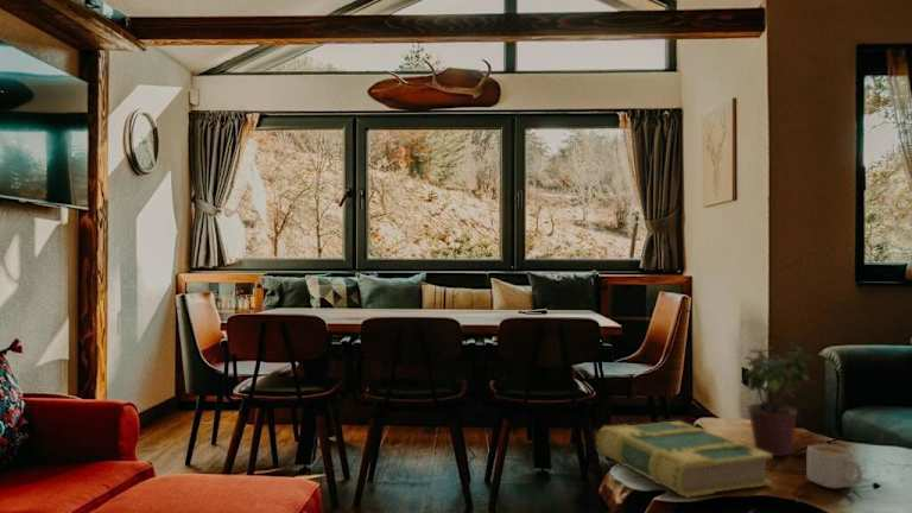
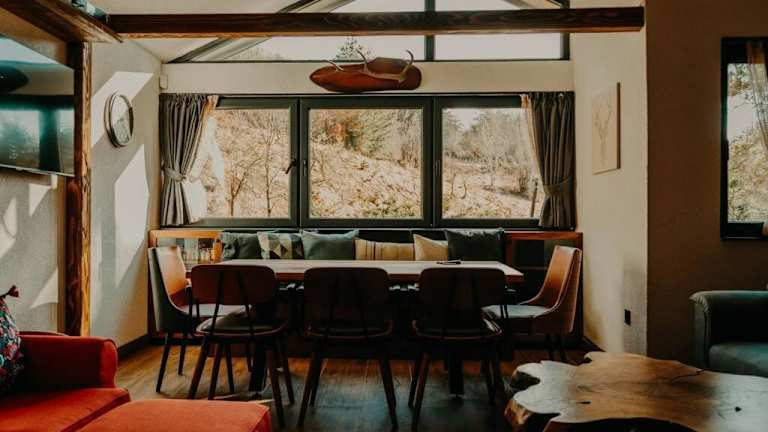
- mug (837, 469)
- book (678, 454)
- potted plant (775, 399)
